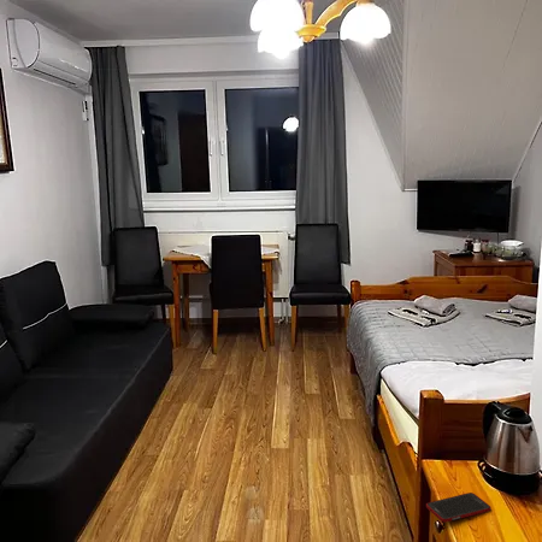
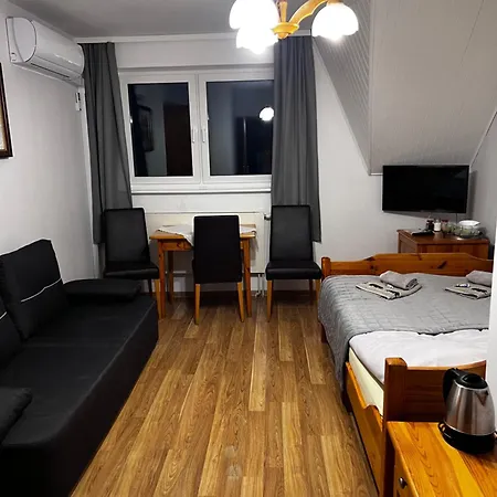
- cell phone (458, 507)
